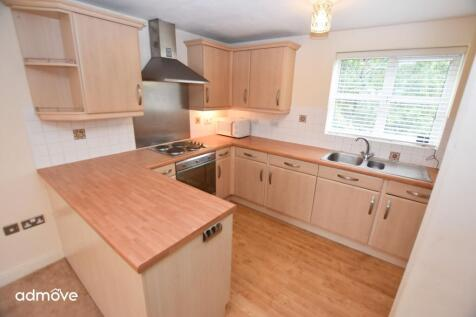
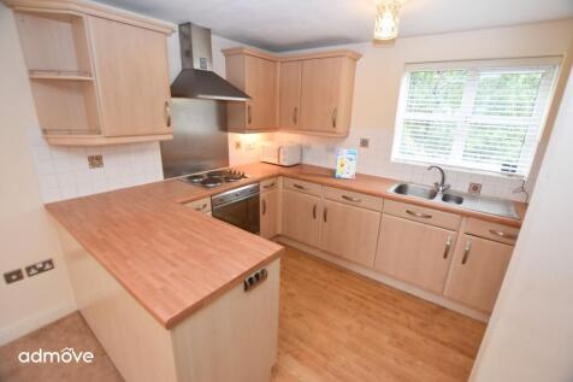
+ cereal box (345, 164)
